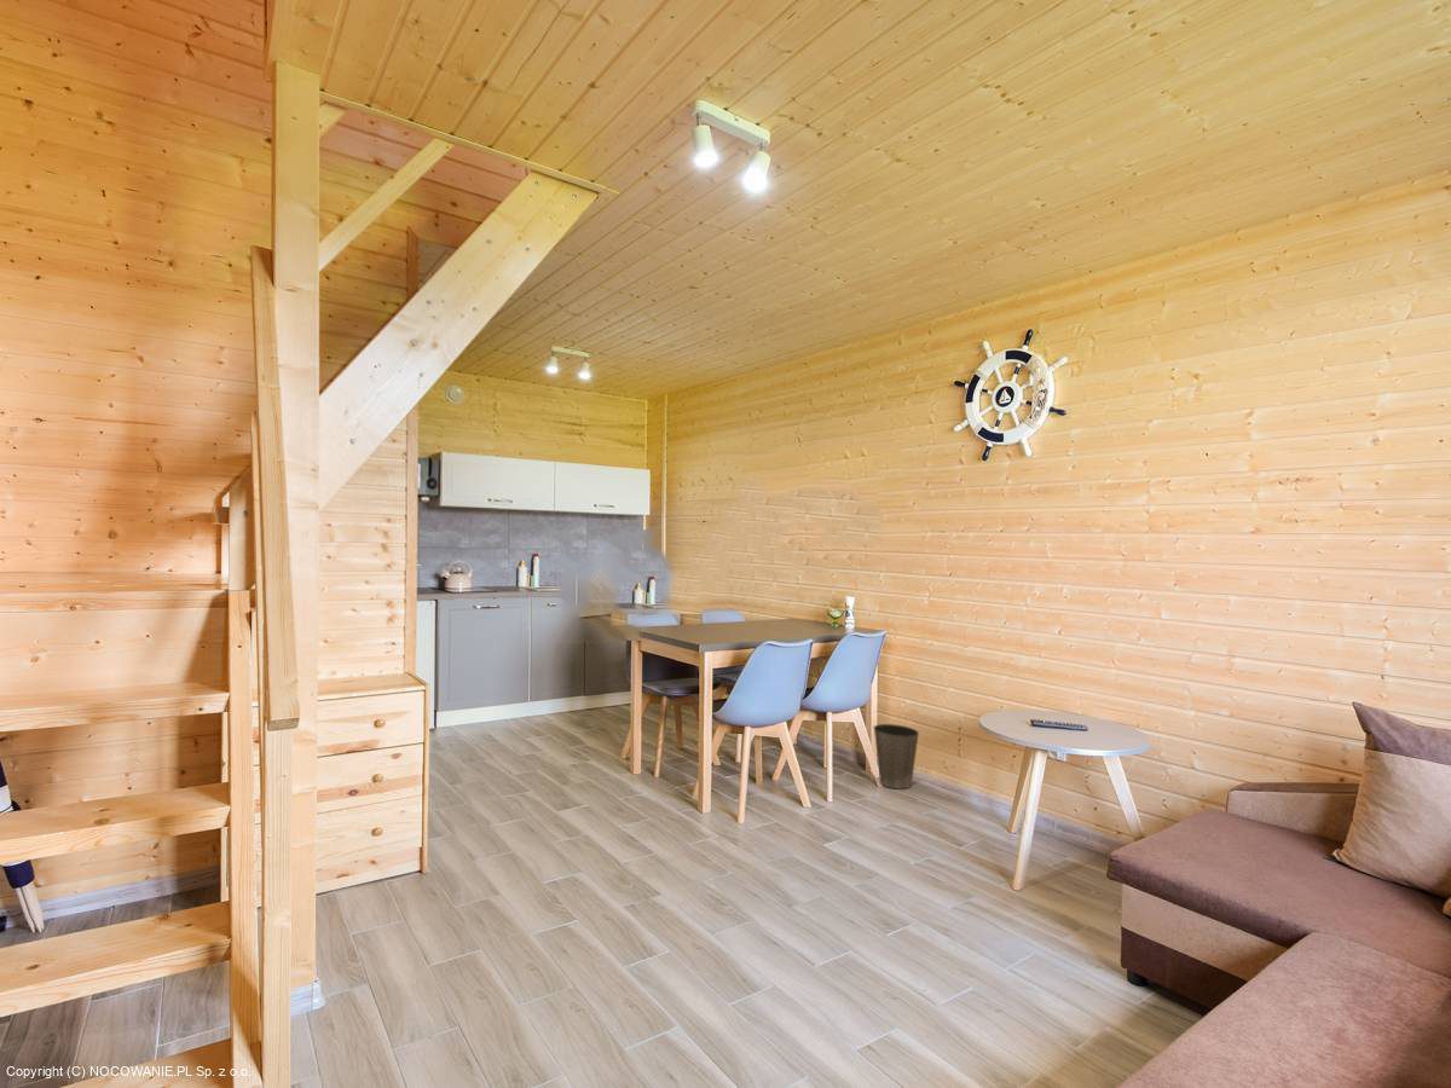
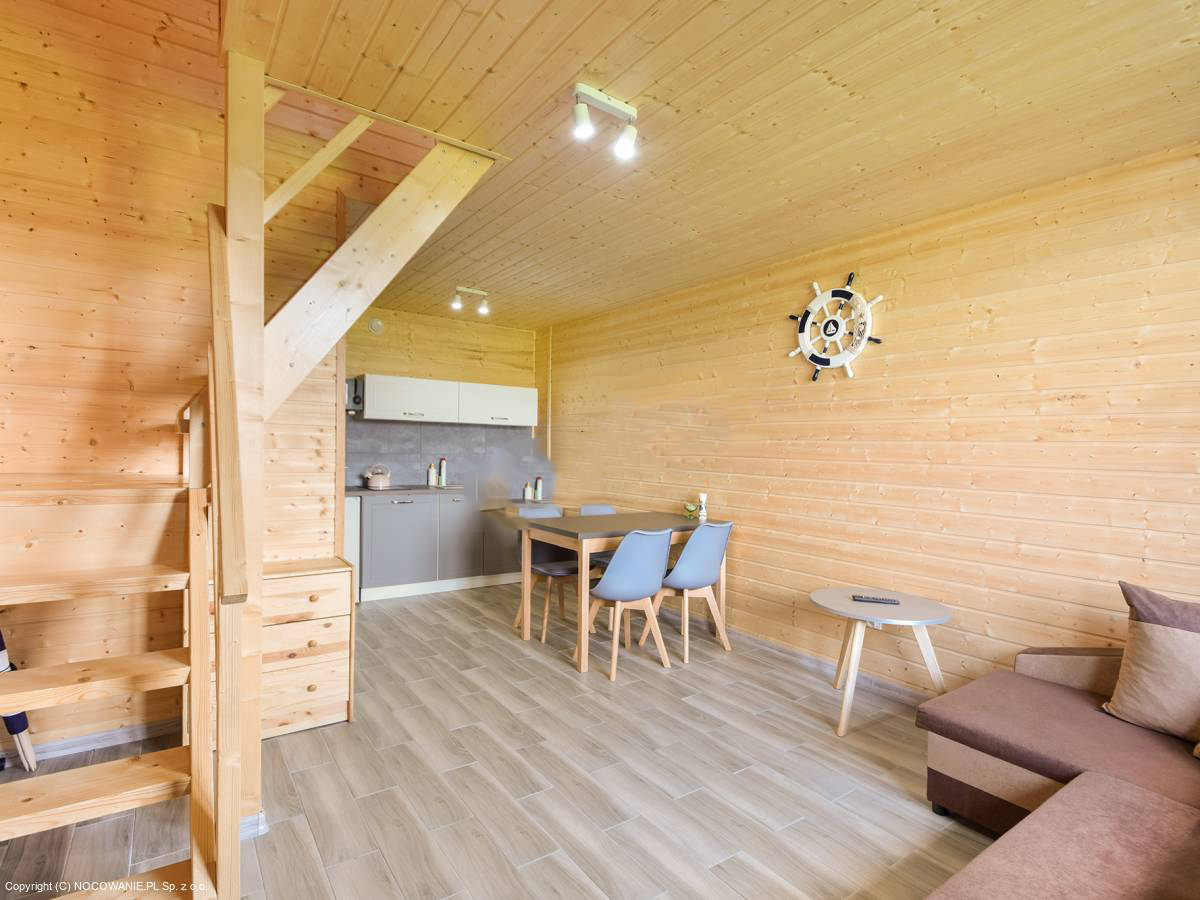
- waste basket (895, 757)
